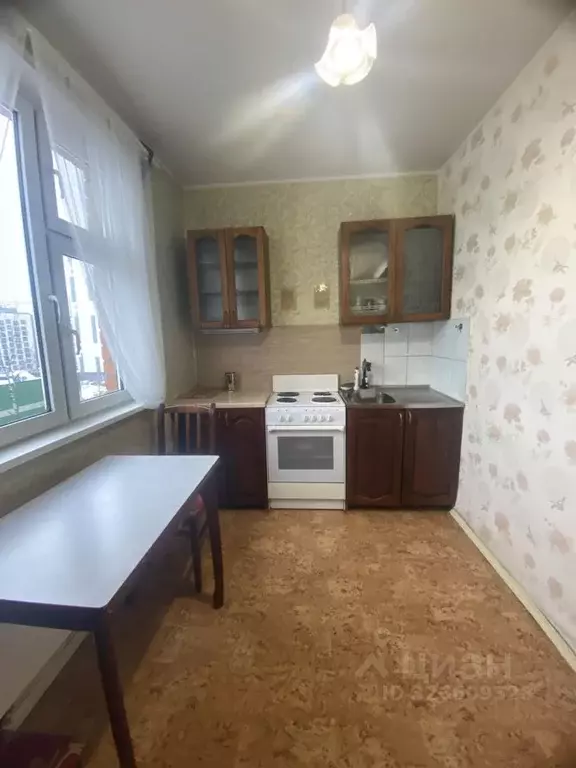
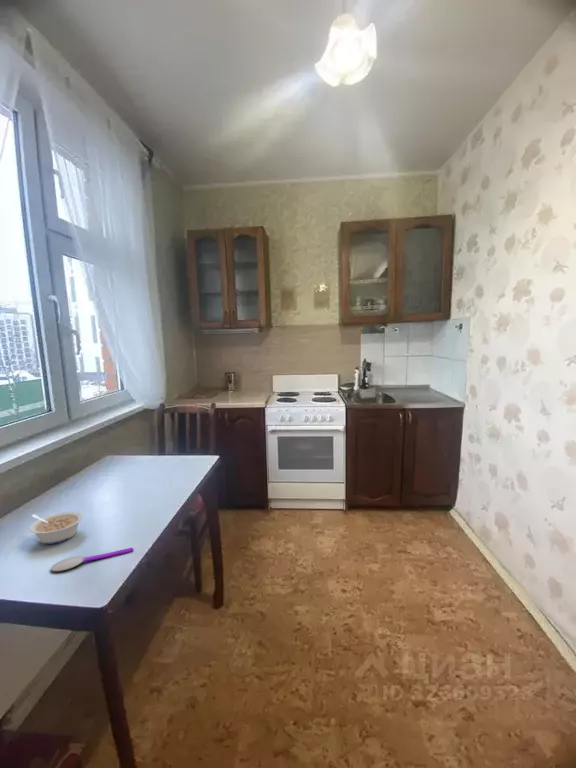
+ legume (55, 527)
+ spoon (93, 557)
